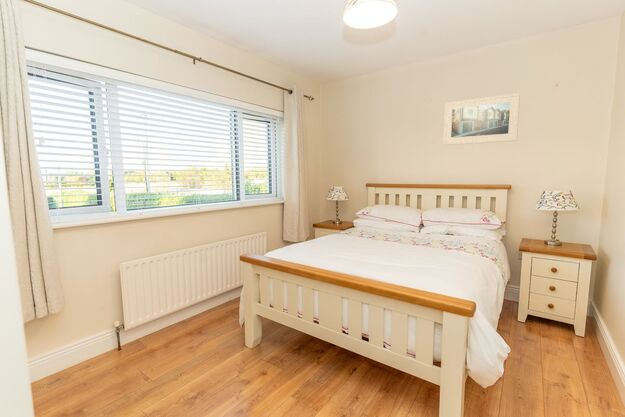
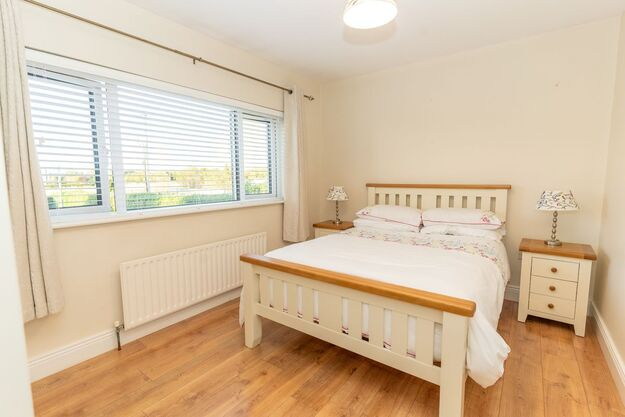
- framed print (479, 120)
